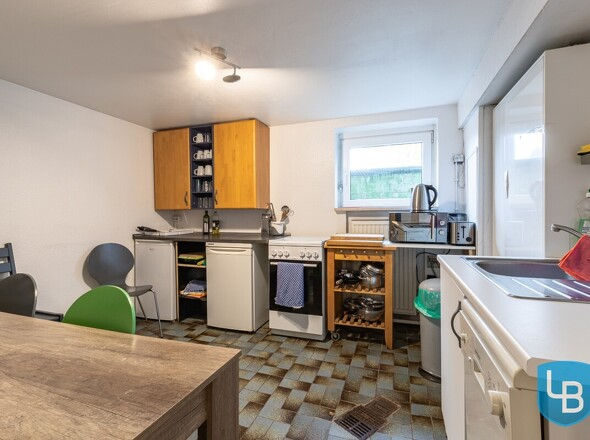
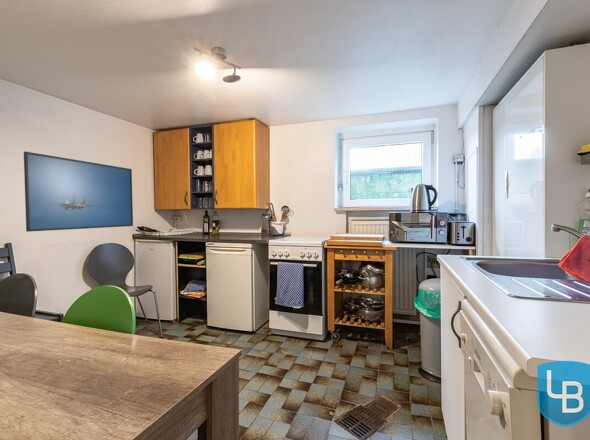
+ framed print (87, 195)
